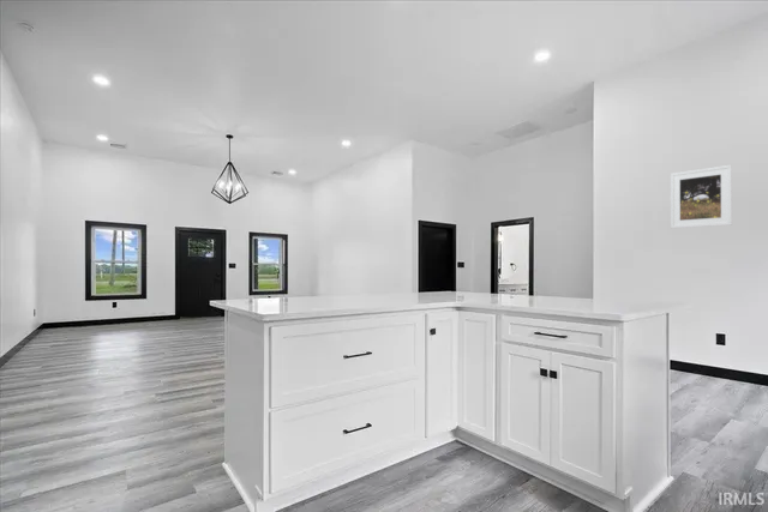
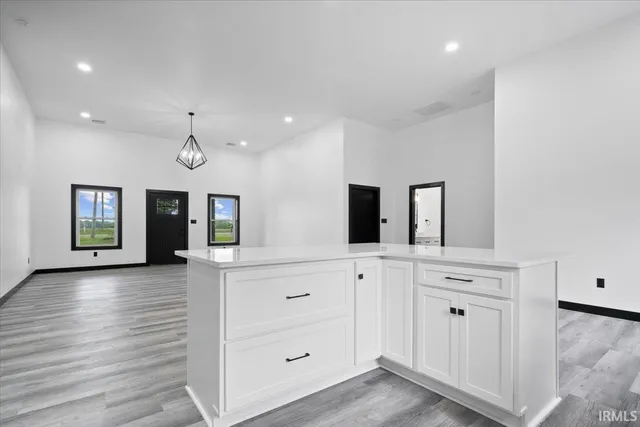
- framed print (700, 198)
